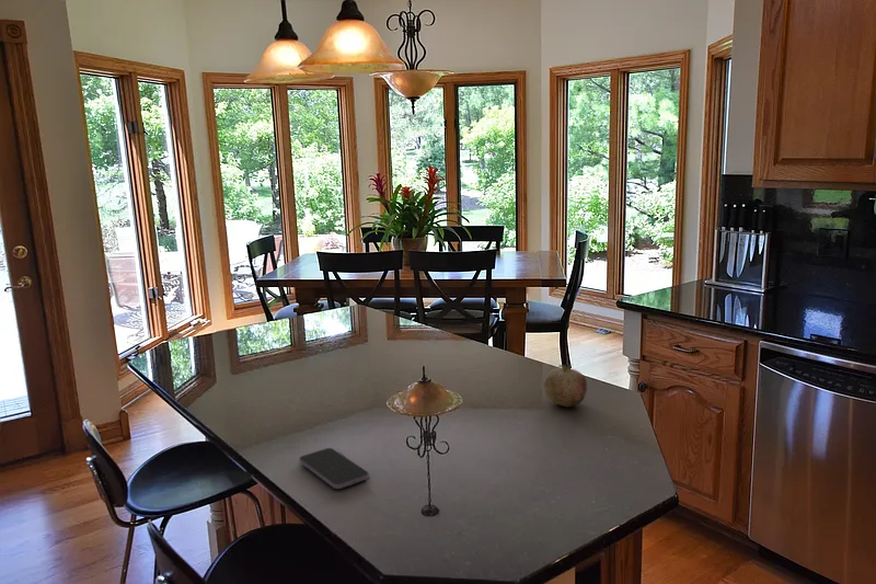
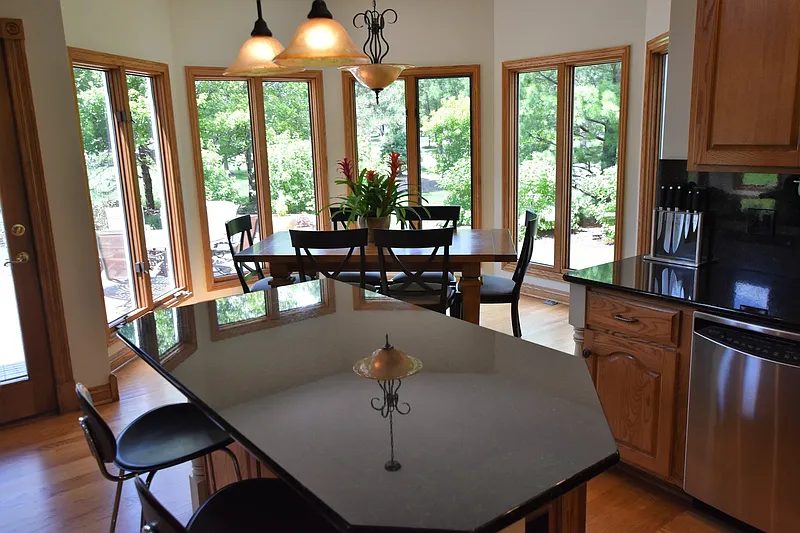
- fruit (565, 385)
- smartphone (333, 467)
